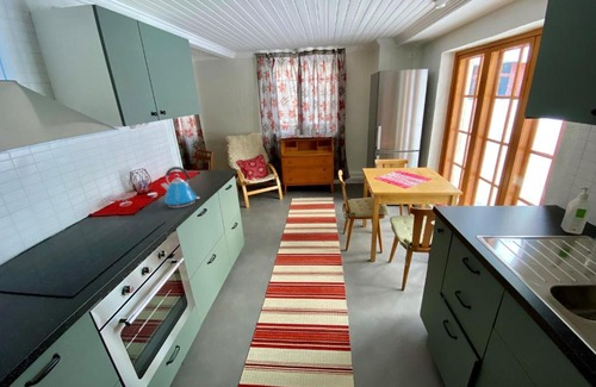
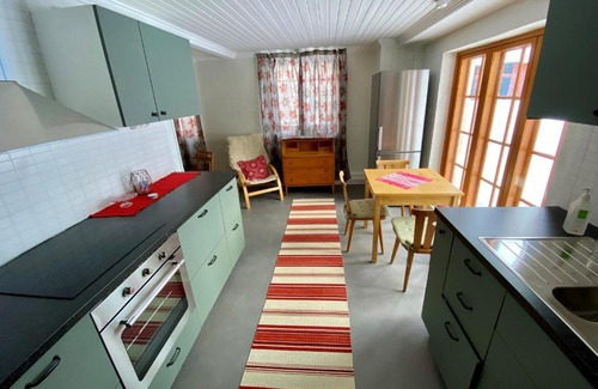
- kettle (179, 185)
